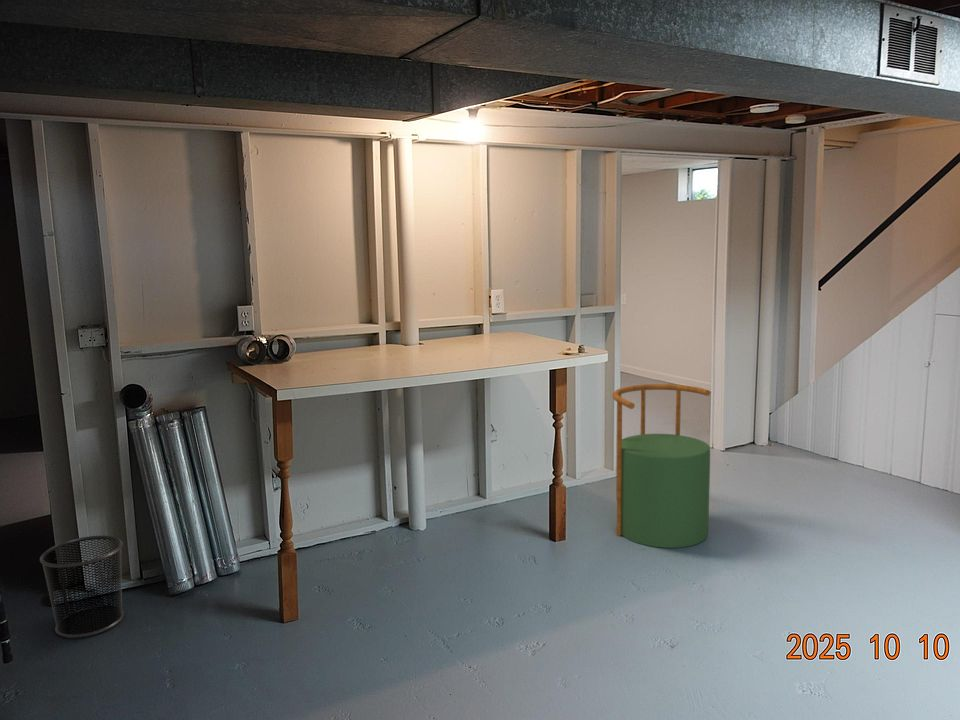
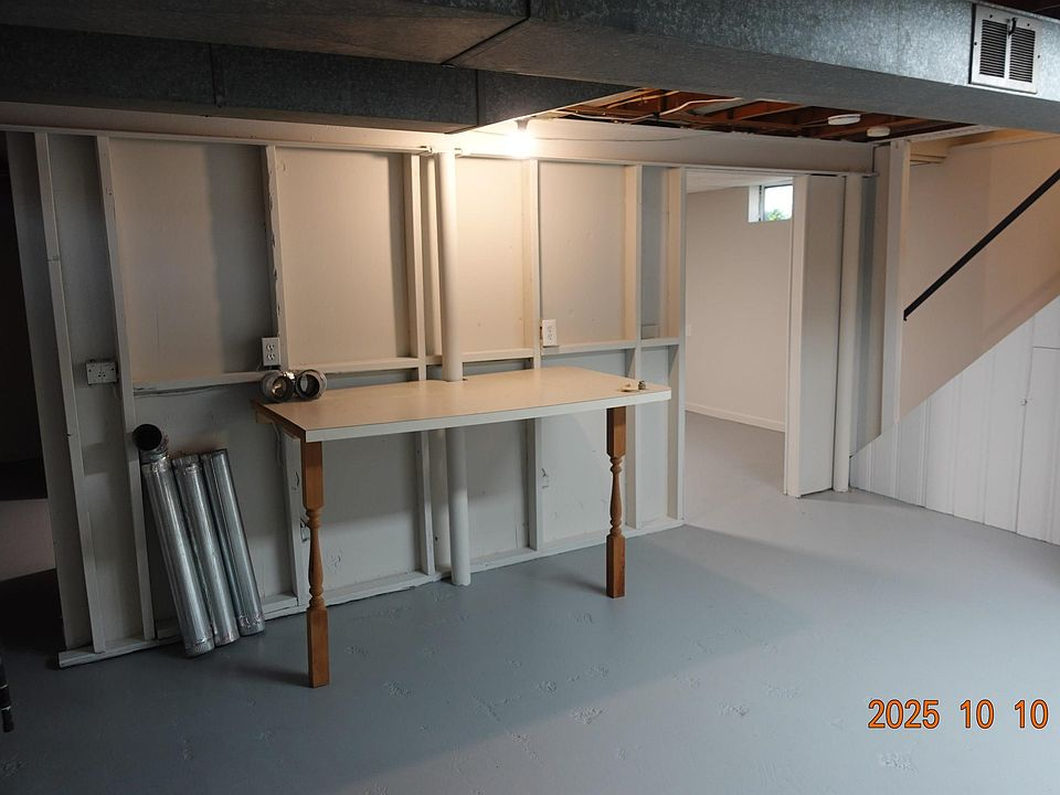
- stool (661, 461)
- waste bin (86, 586)
